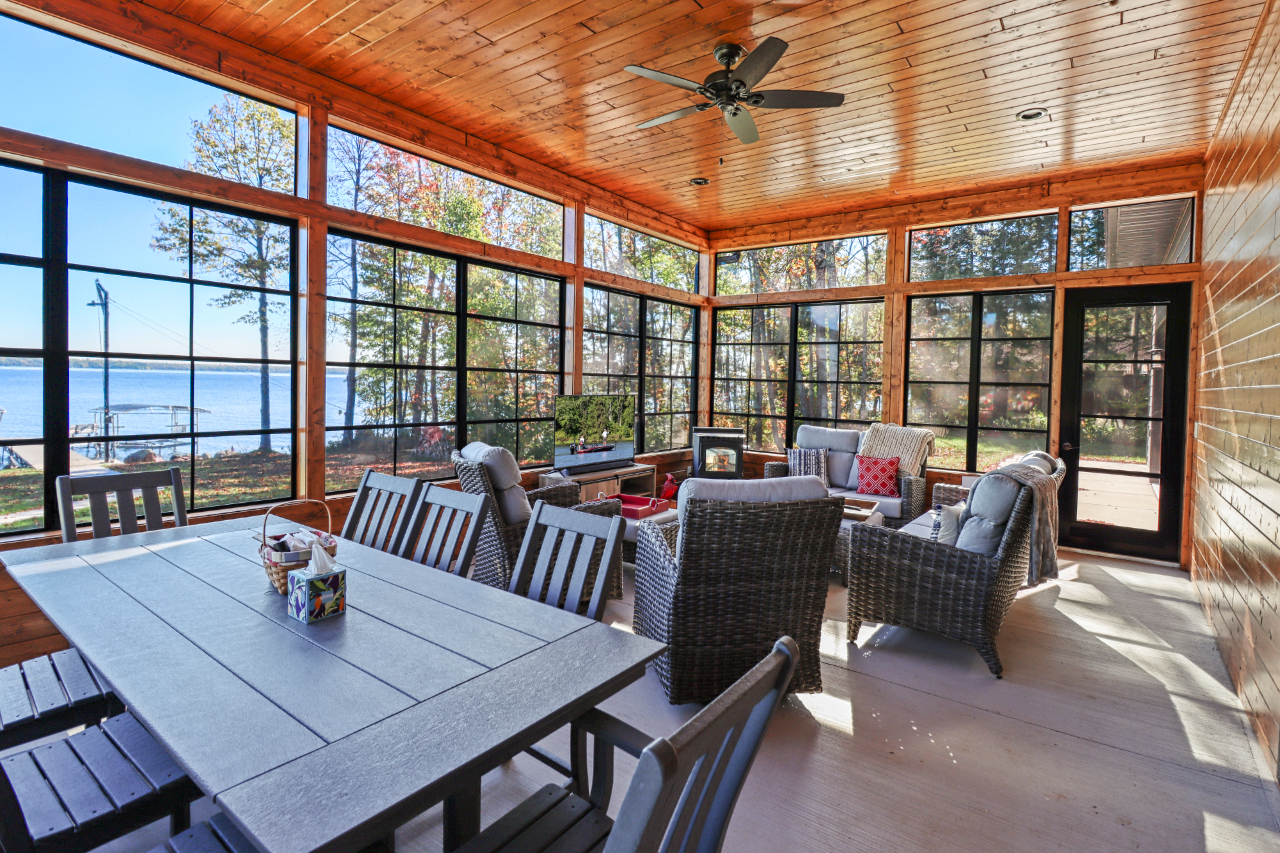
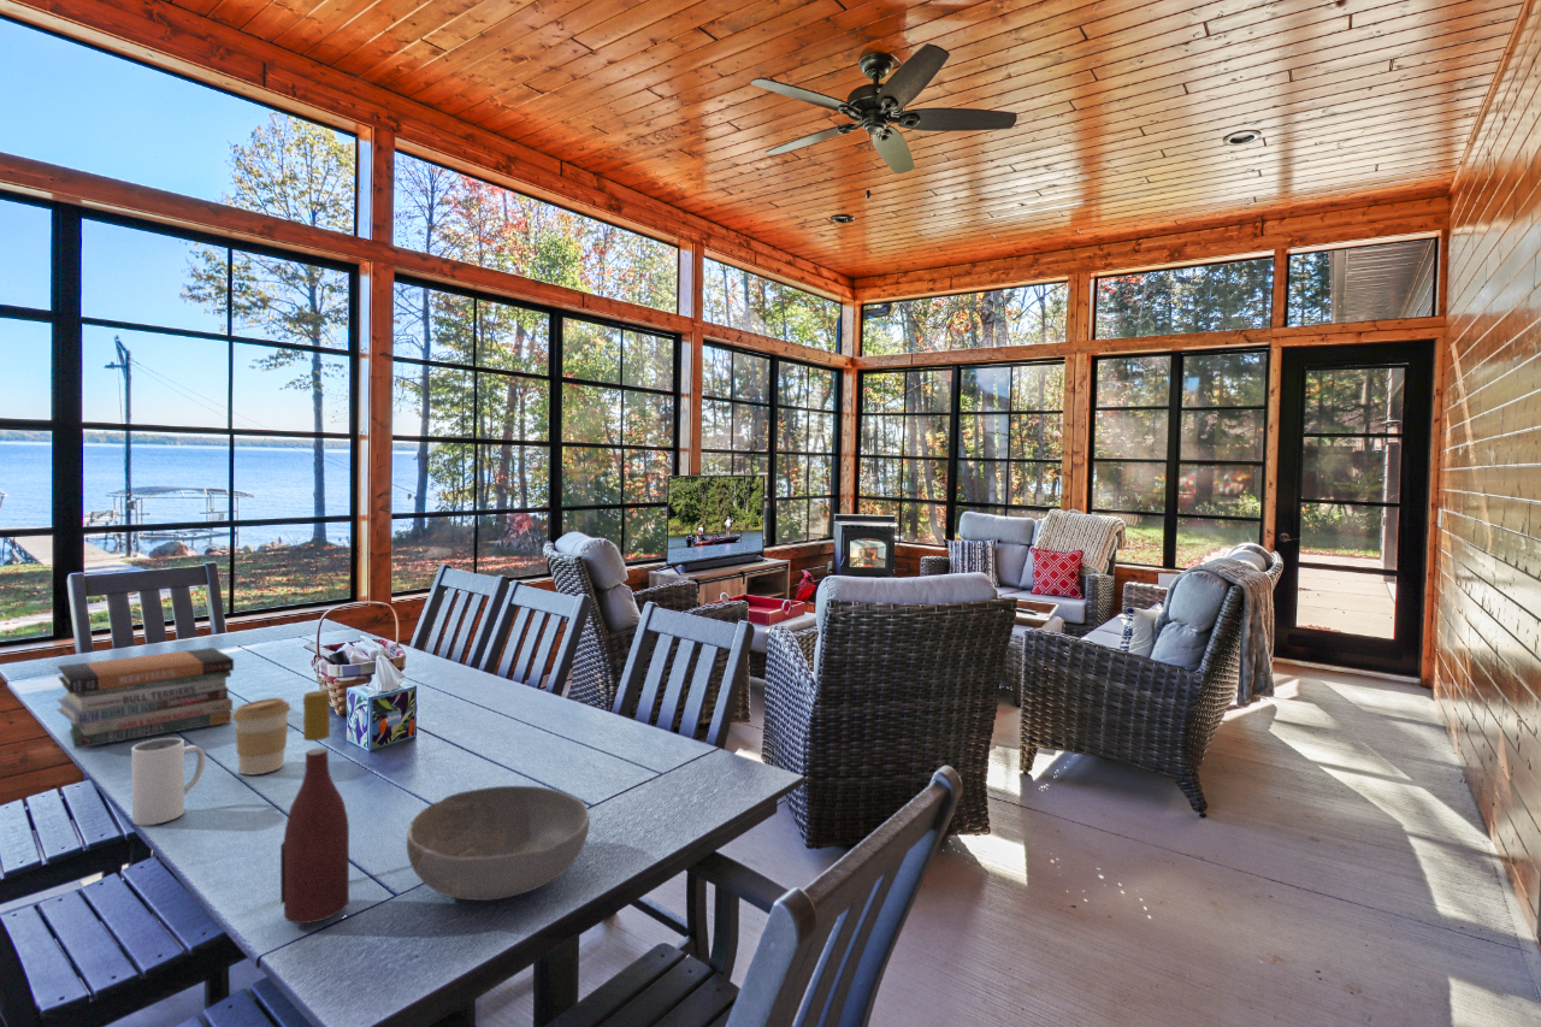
+ bowl (501, 848)
+ wine bottle (317, 804)
+ book stack (148, 695)
+ coffee cup (261, 733)
+ mug (170, 777)
